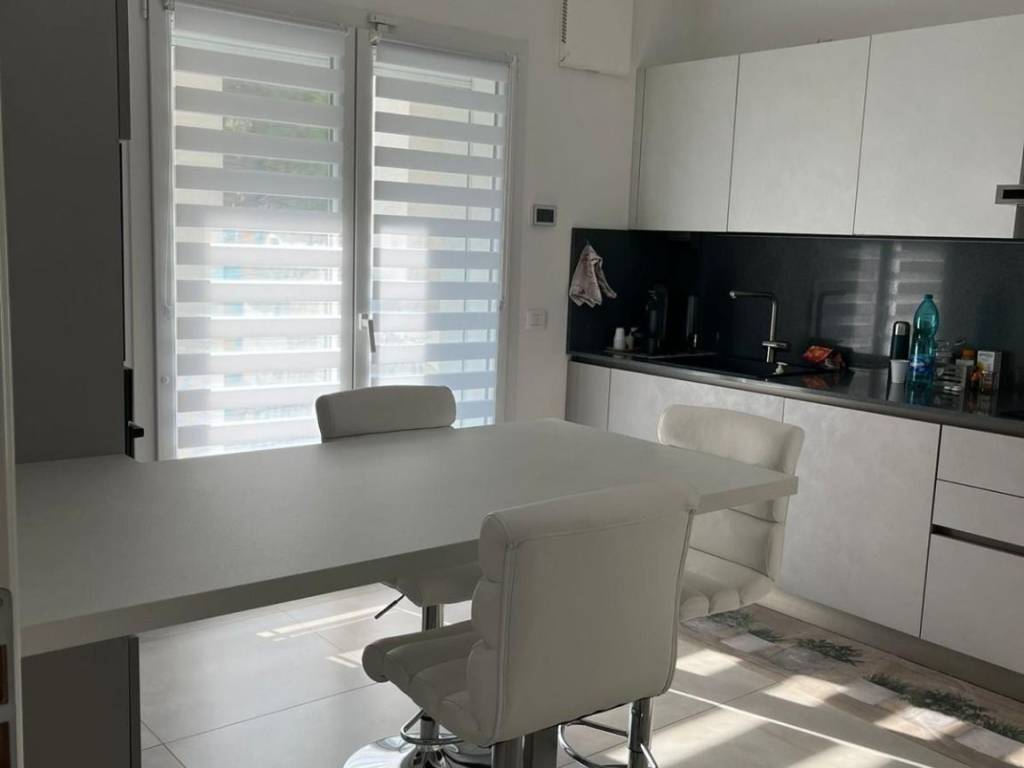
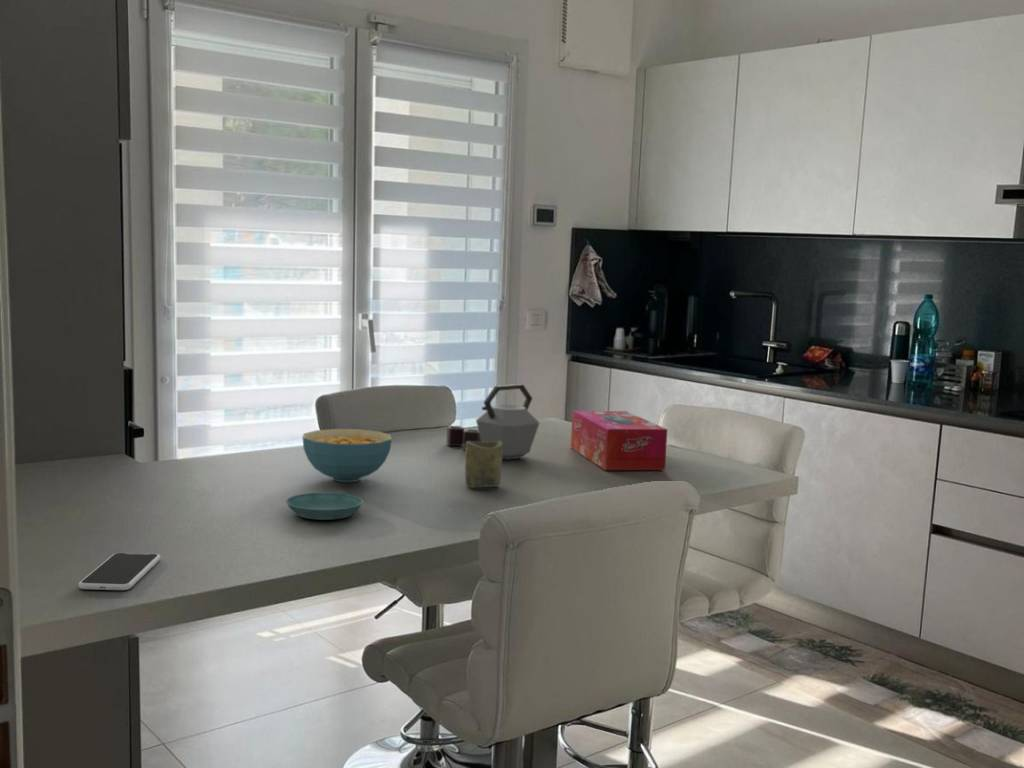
+ tissue box (616, 438)
+ saucer (324, 507)
+ kettle (486, 417)
+ cup (483, 464)
+ smartphone (121, 570)
+ cereal bowl (347, 457)
